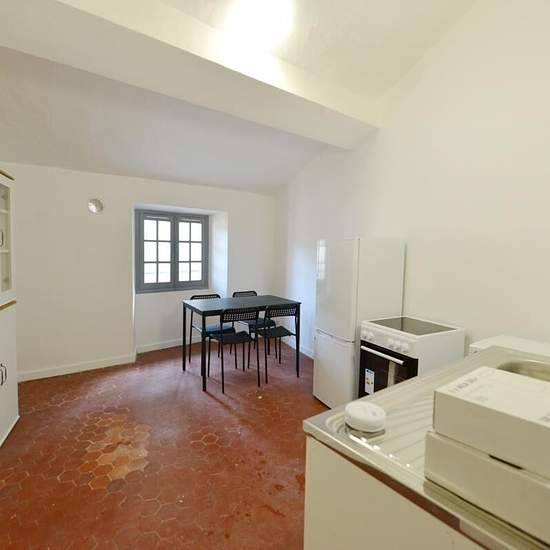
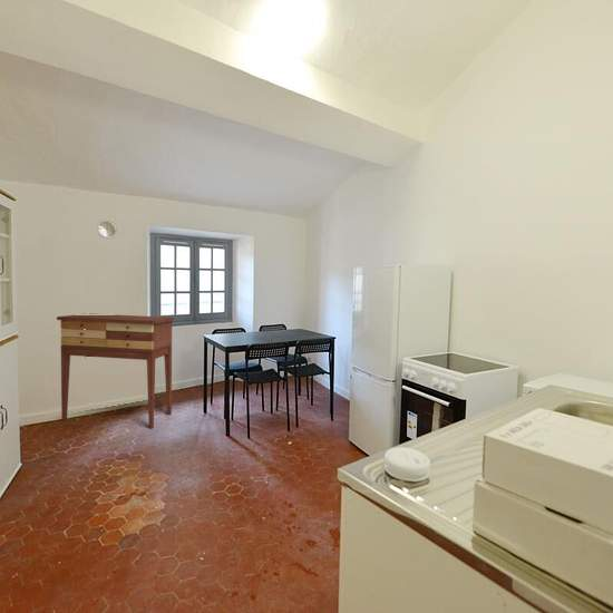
+ console table (120, 358)
